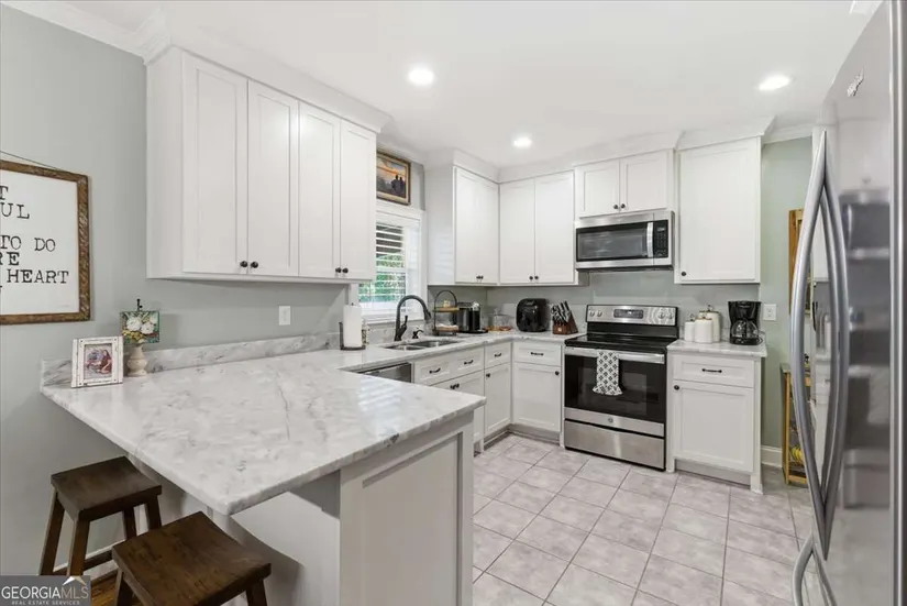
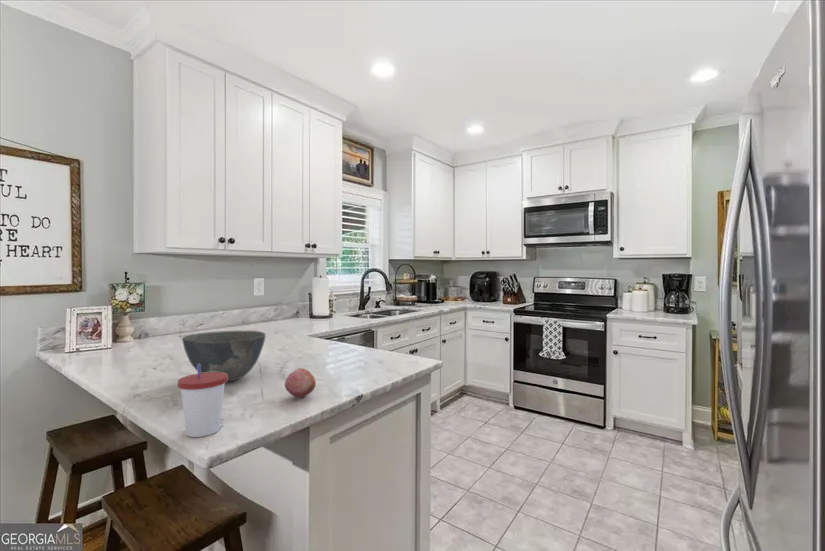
+ cup (203, 397)
+ bowl (226, 357)
+ fruit (300, 382)
